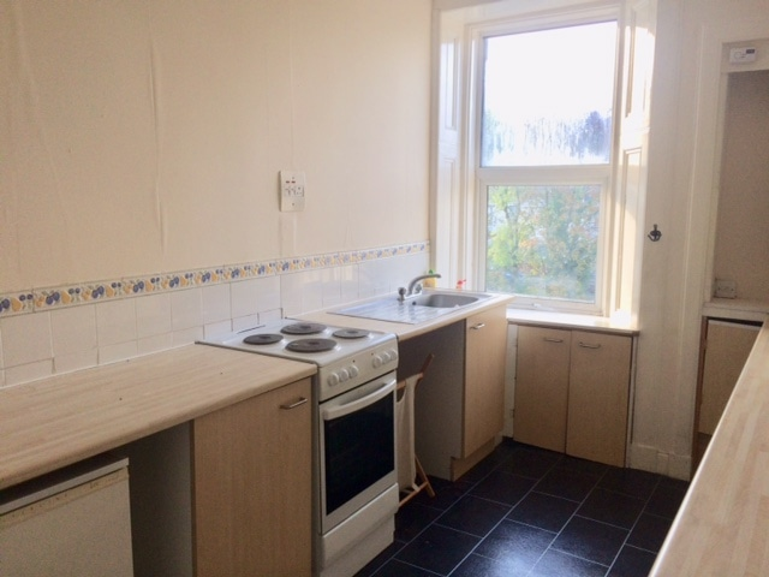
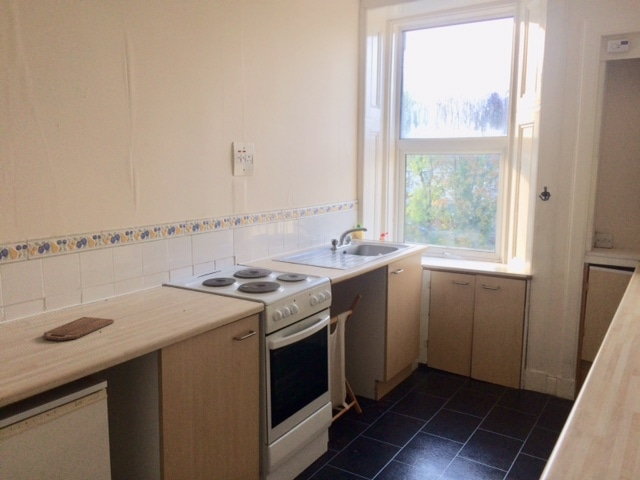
+ cutting board (77, 328)
